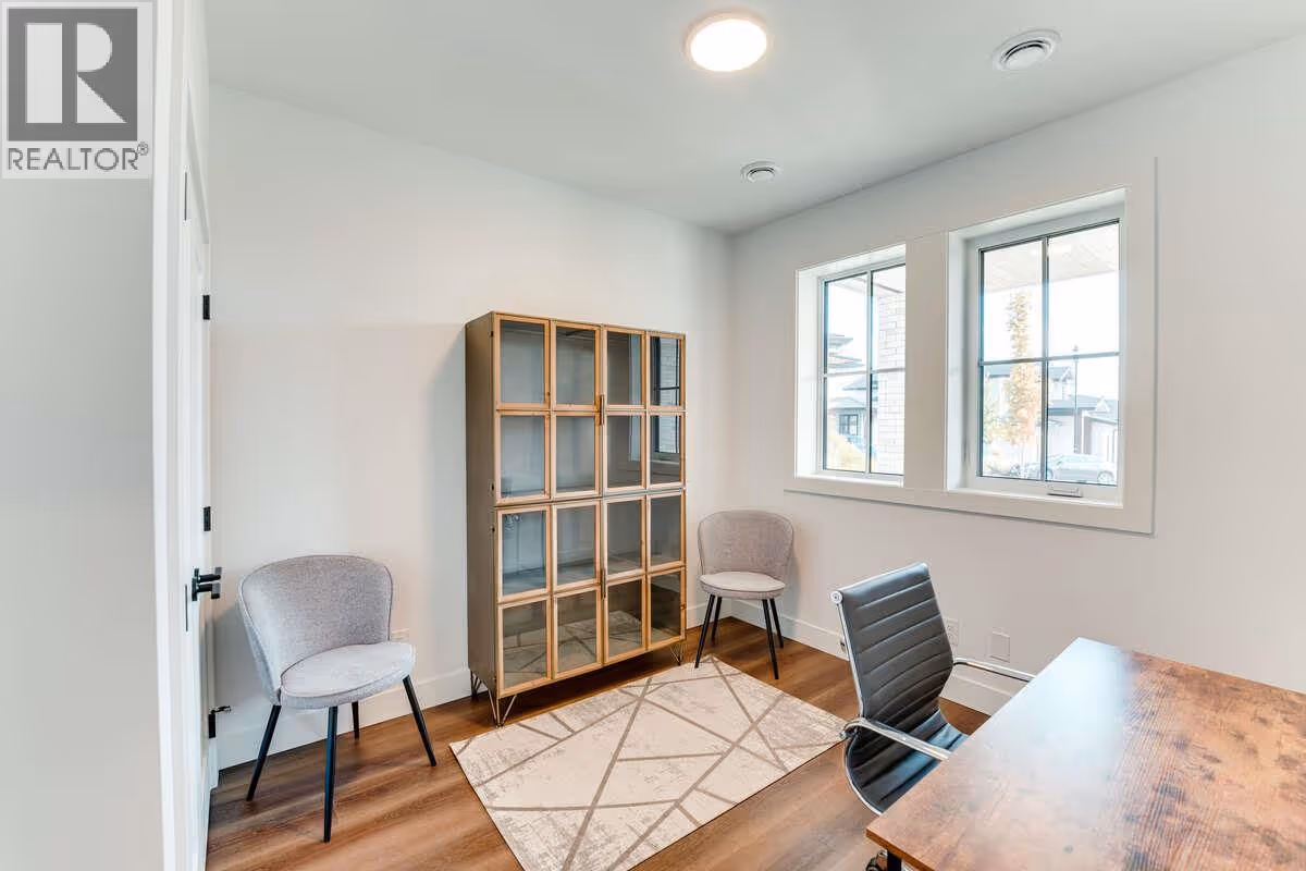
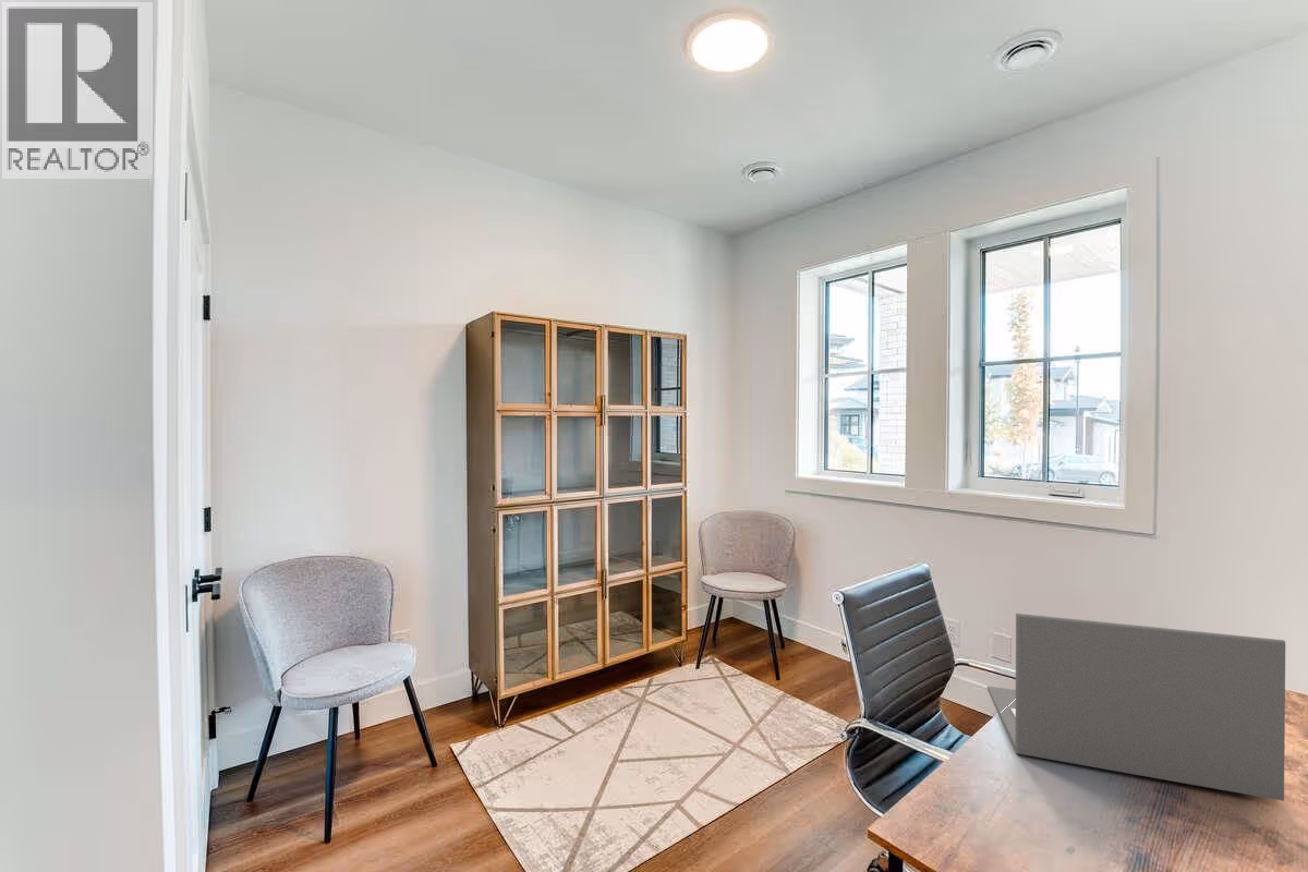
+ laptop (1110, 670)
